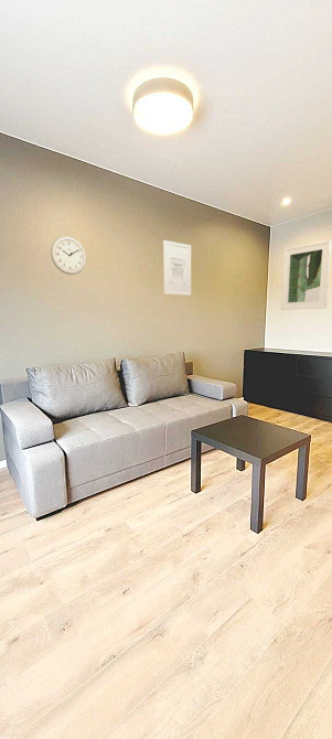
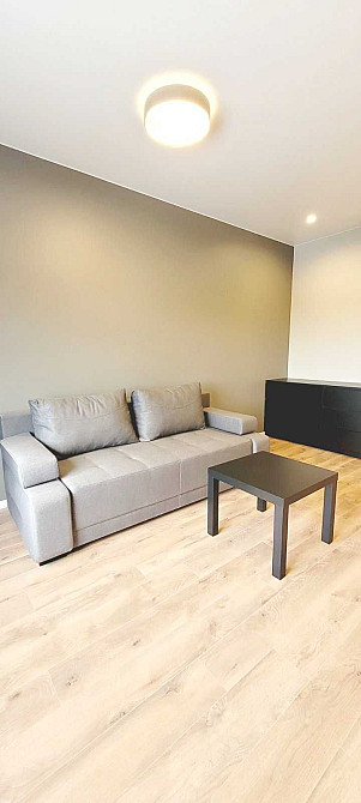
- wall clock (68, 255)
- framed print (304, 277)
- wall art (178, 269)
